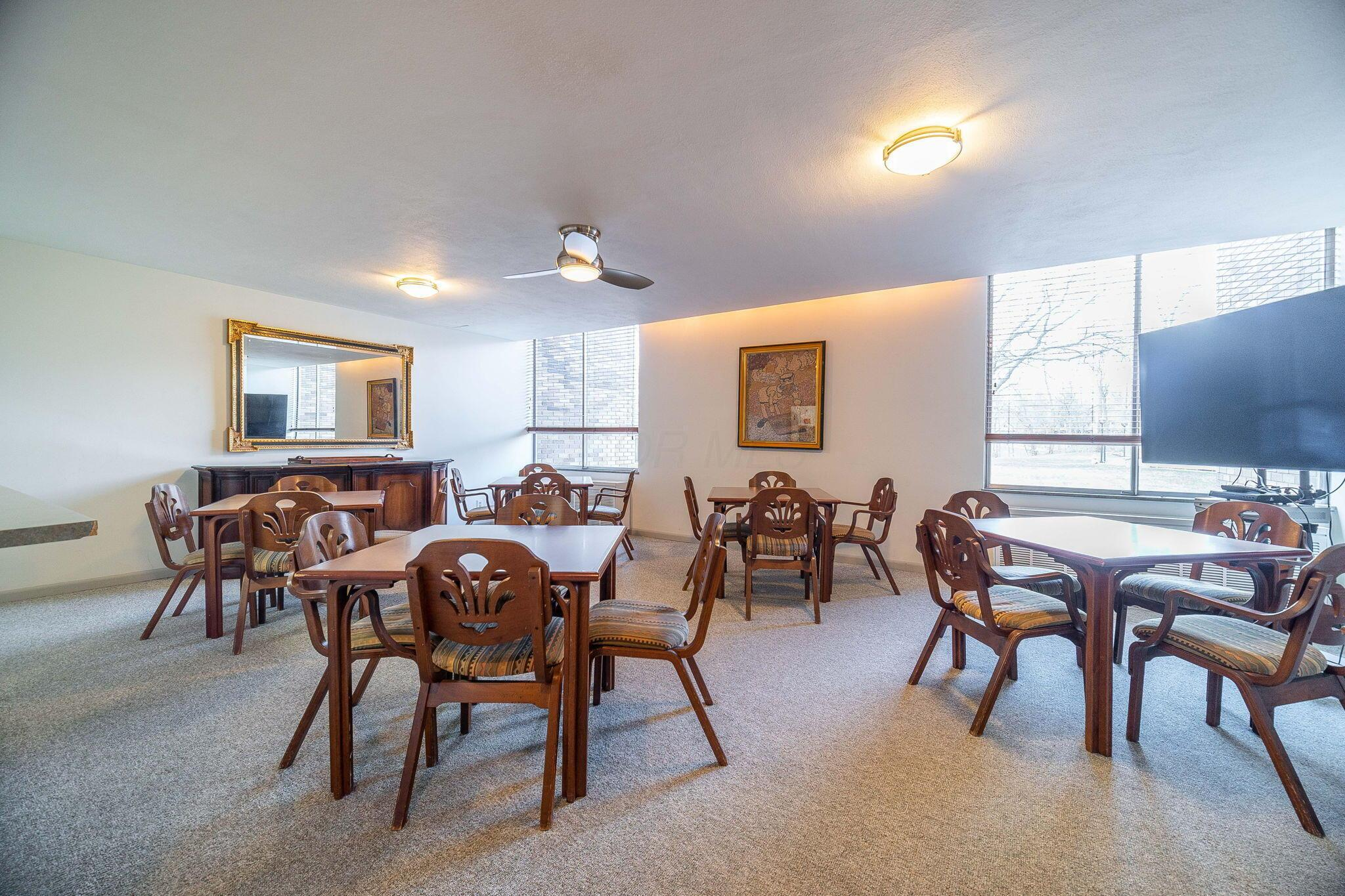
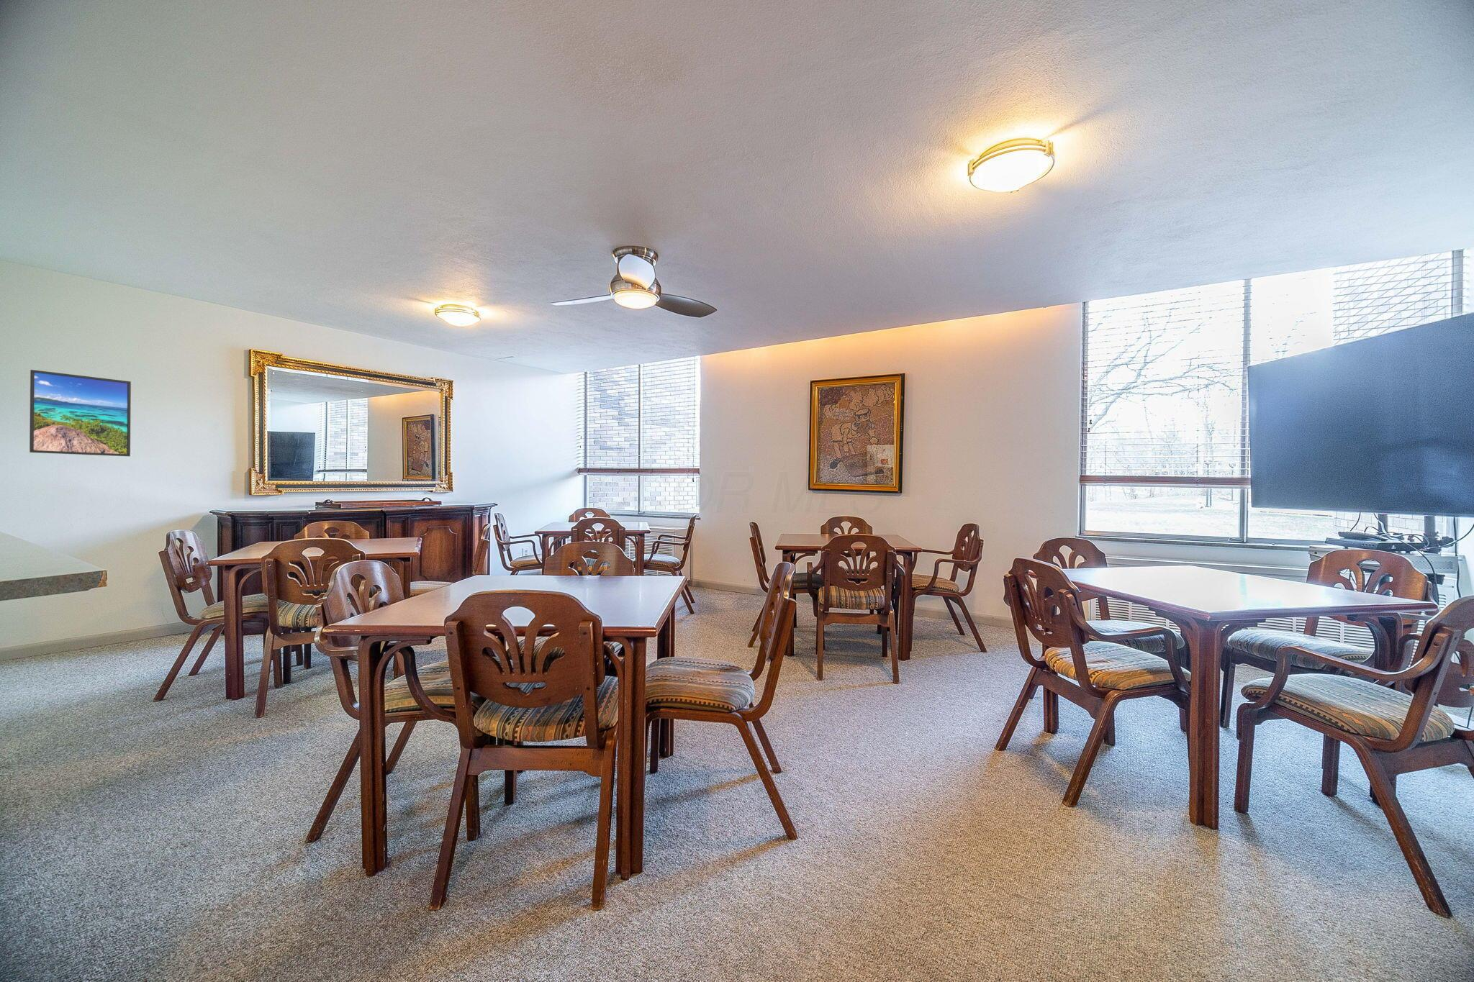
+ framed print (82, 415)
